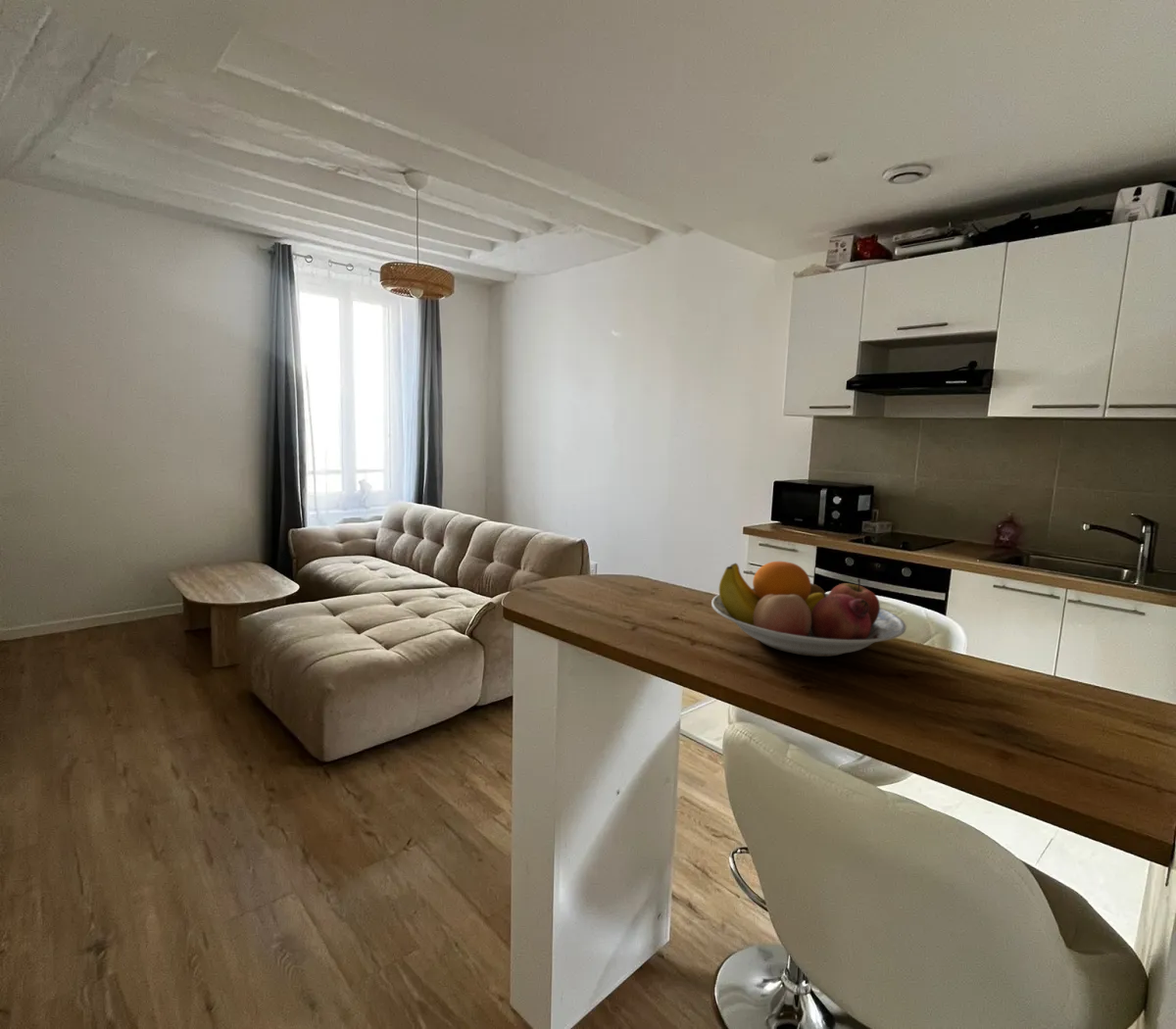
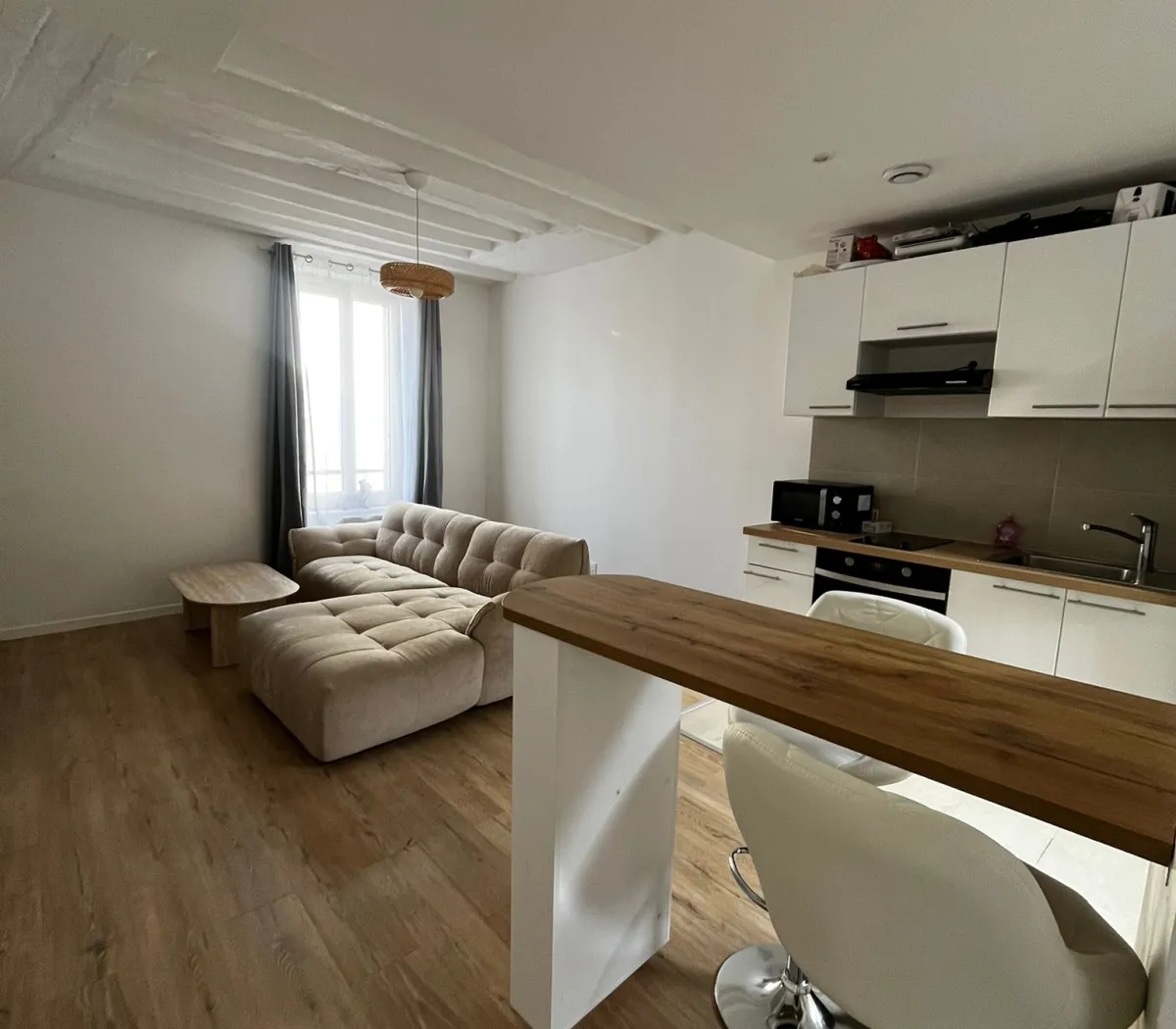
- fruit bowl (804, 603)
